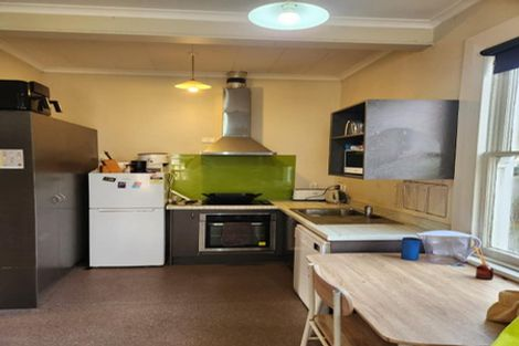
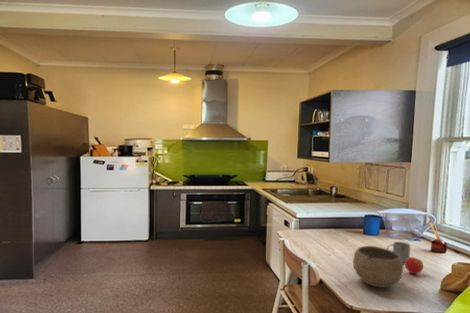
+ bowl (377, 267)
+ mug (397, 251)
+ fruit (414, 265)
